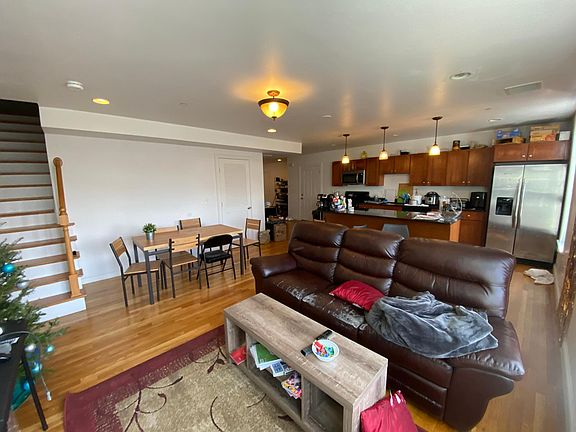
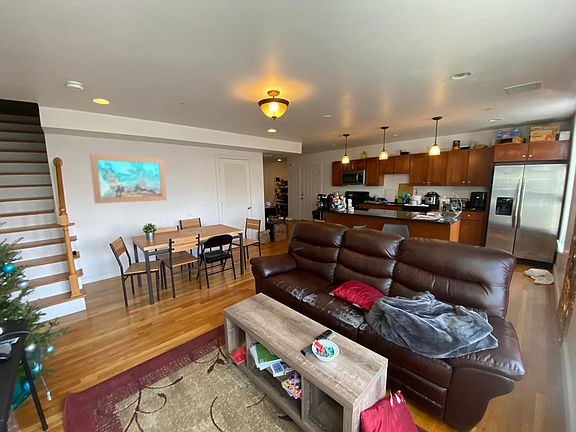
+ wall art (132, 179)
